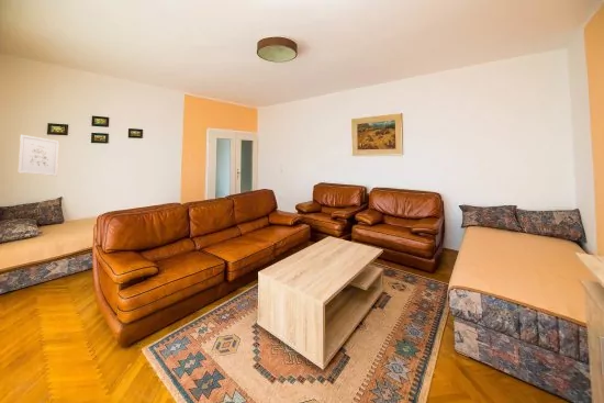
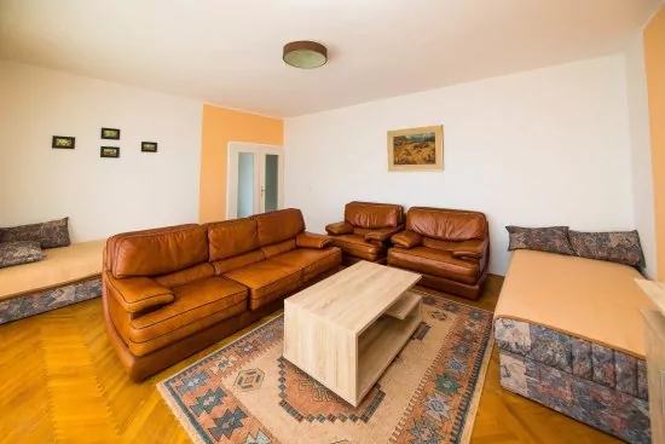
- wall art (38, 156)
